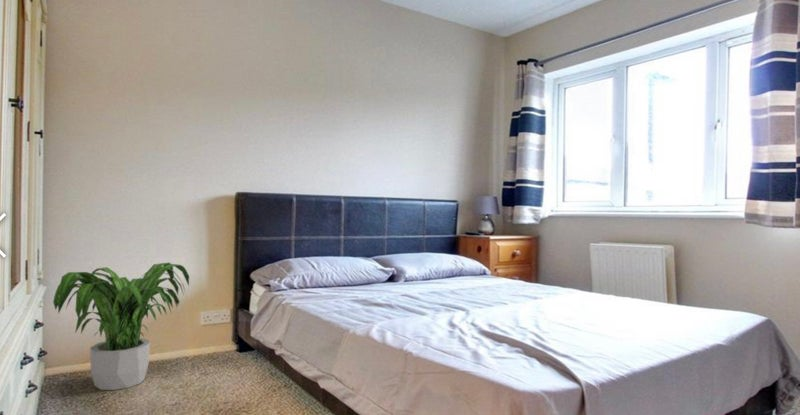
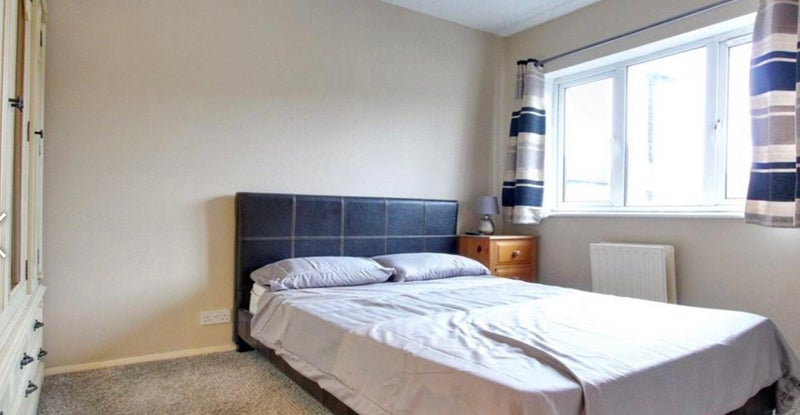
- potted plant (127, 323)
